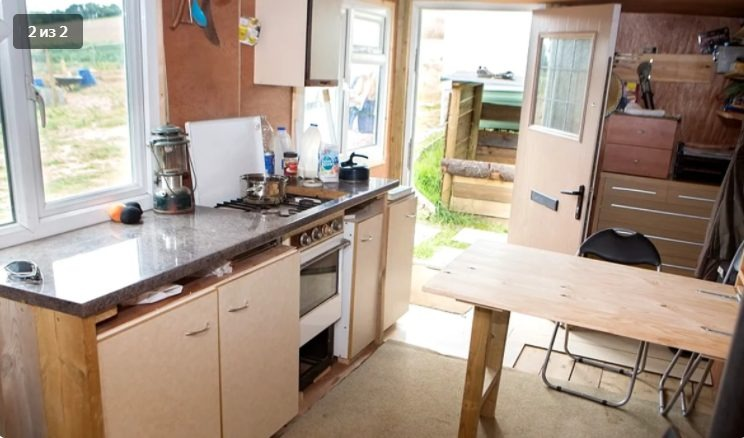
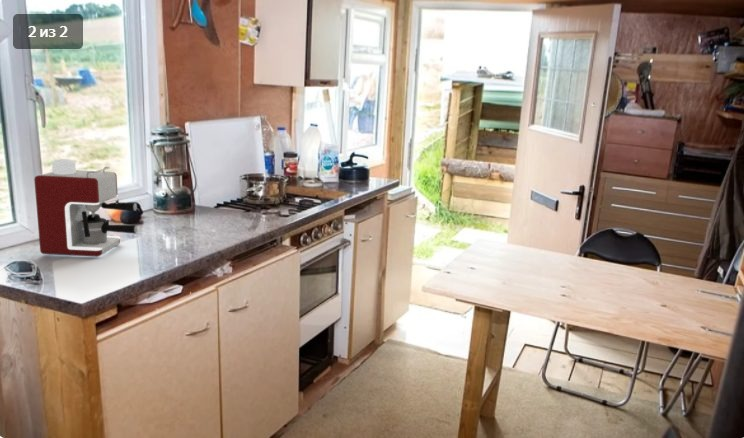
+ coffee maker (92, 206)
